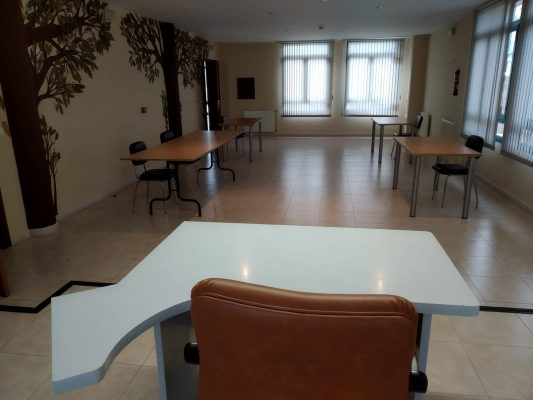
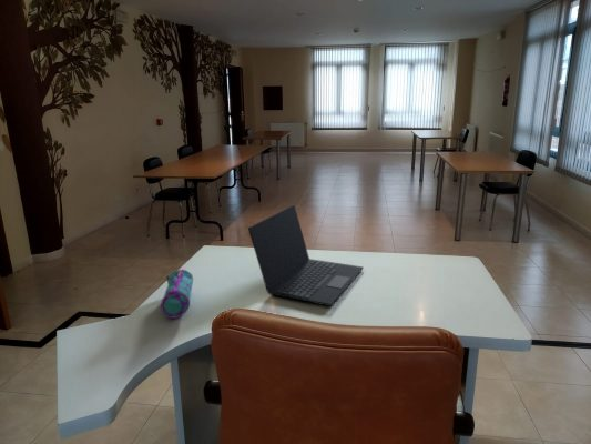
+ pencil case (177, 291)
+ laptop (306, 250)
